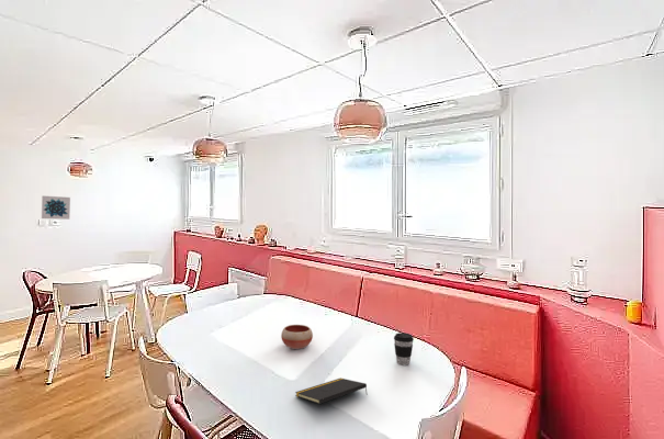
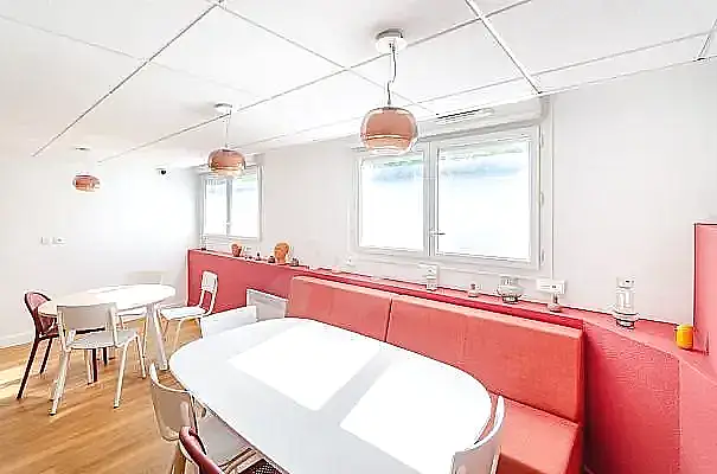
- notepad (330, 390)
- wall art (56, 207)
- coffee cup (403, 348)
- bowl (296, 337)
